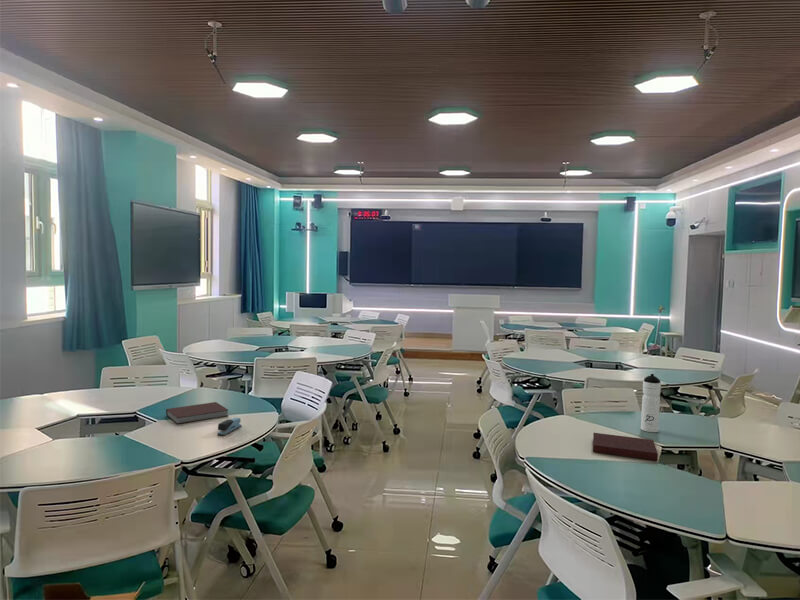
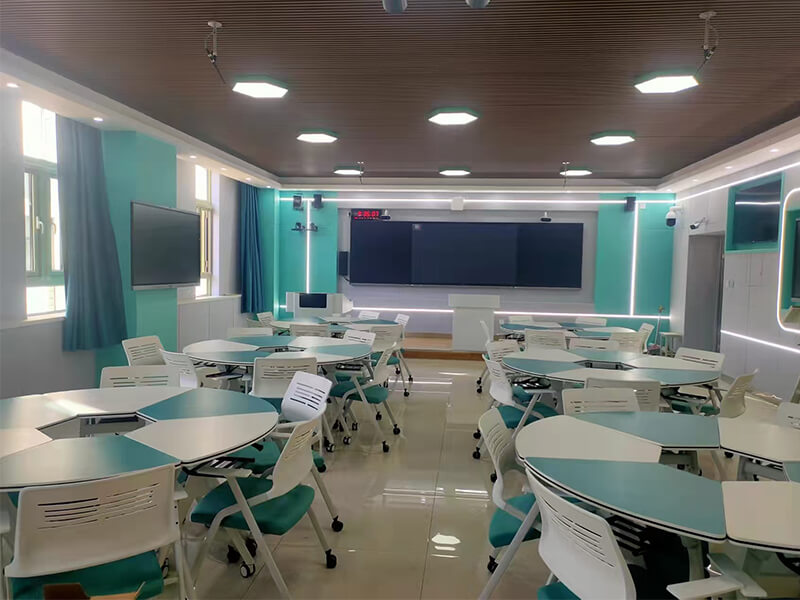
- water bottle (650, 402)
- stapler (229, 425)
- notebook (623, 445)
- notebook (197, 412)
